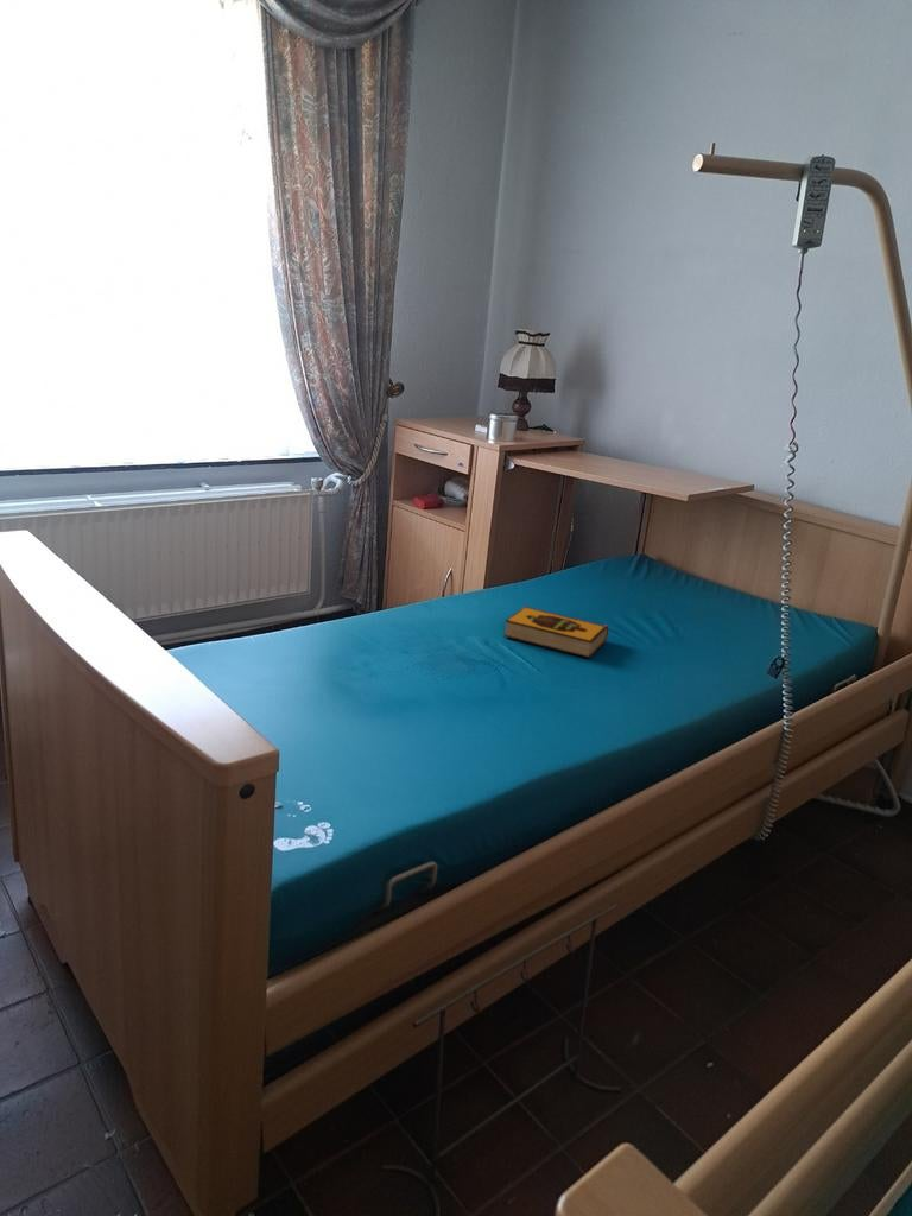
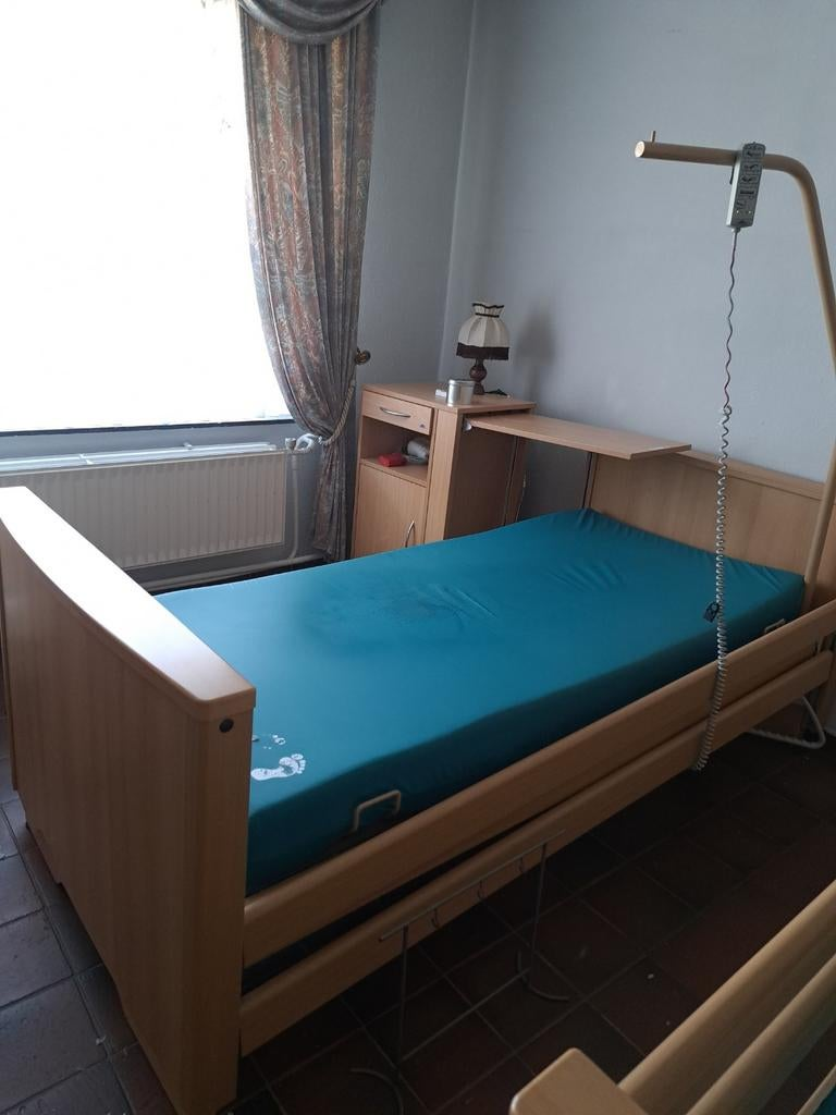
- hardback book (557, 629)
